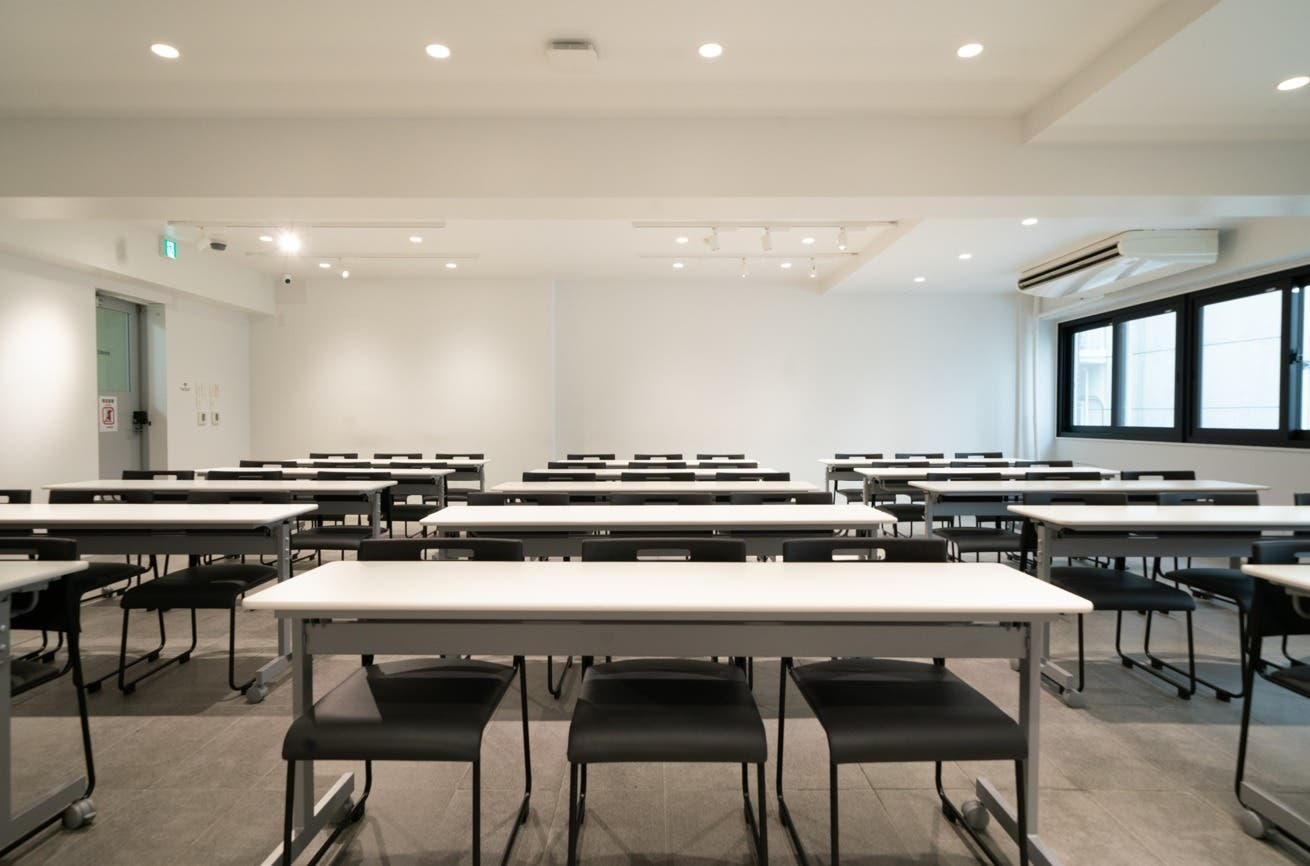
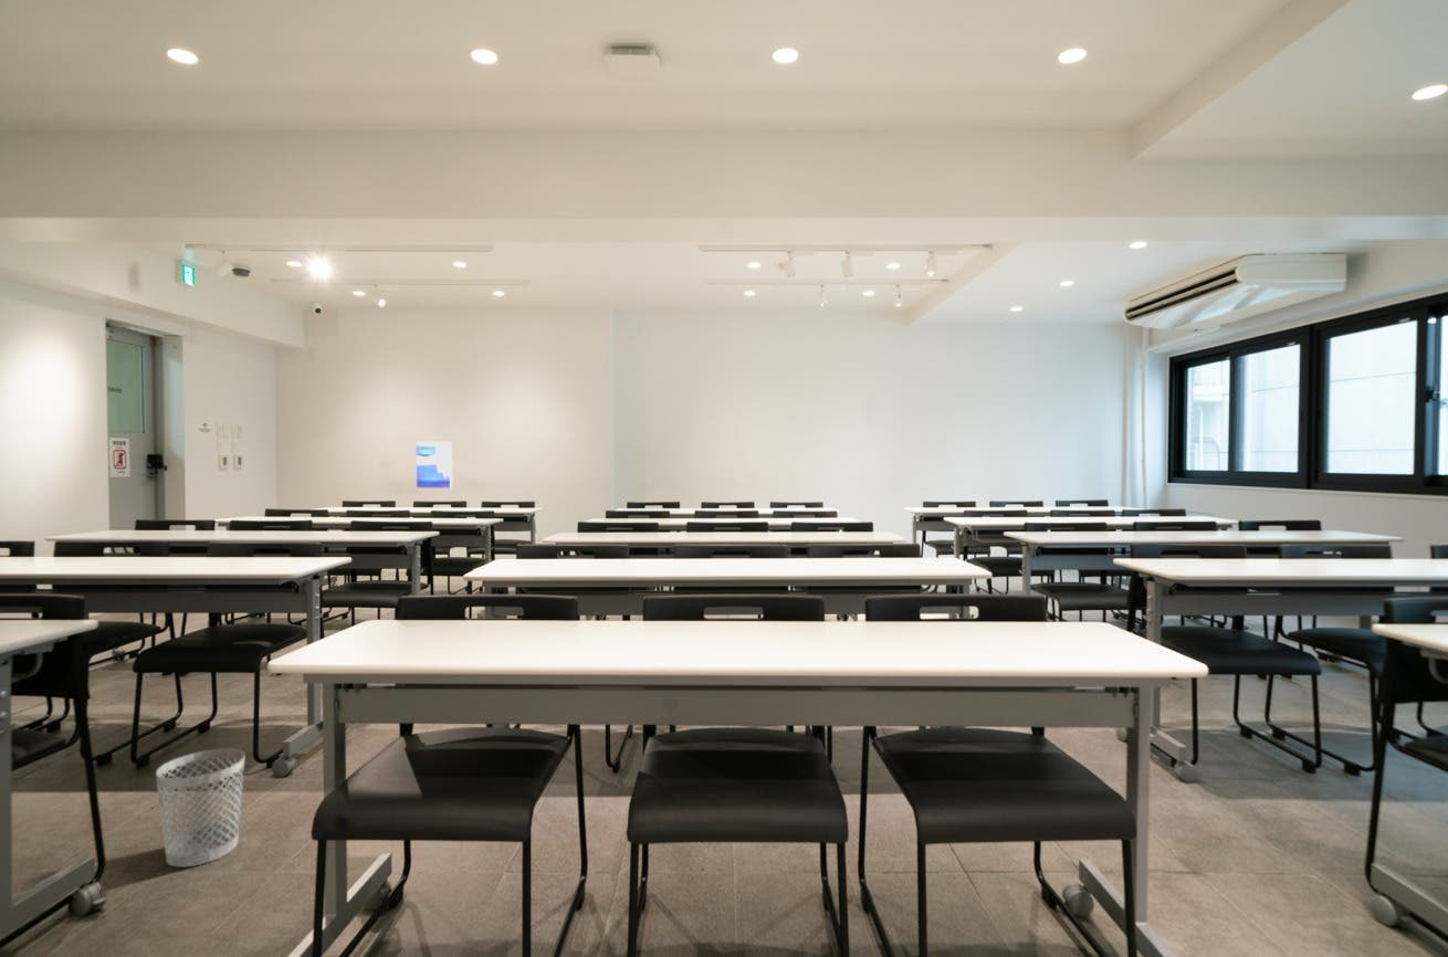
+ wastebasket (201, 807)
+ wall art (434, 464)
